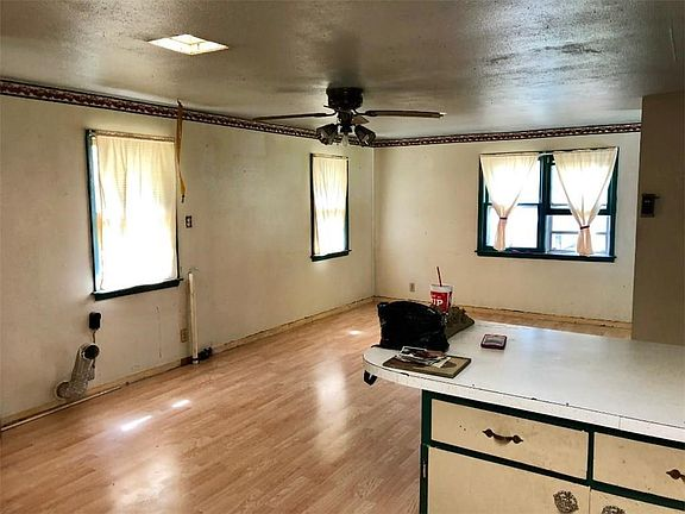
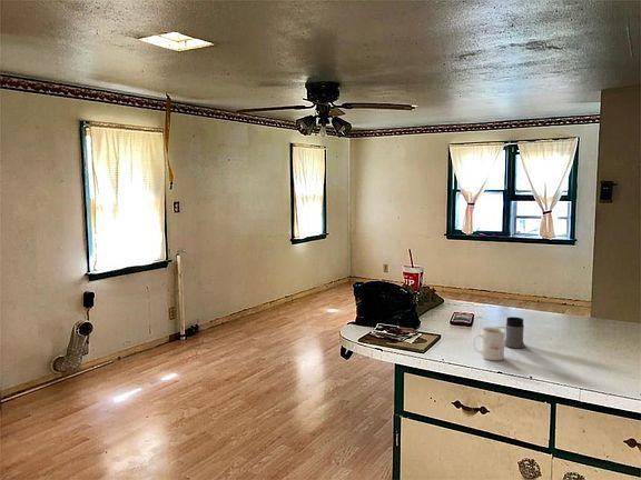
+ mug (487, 343)
+ mug (509, 331)
